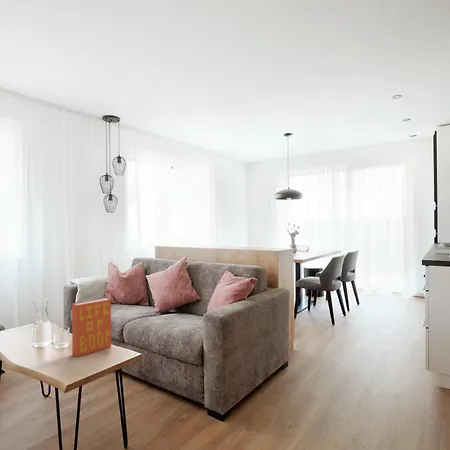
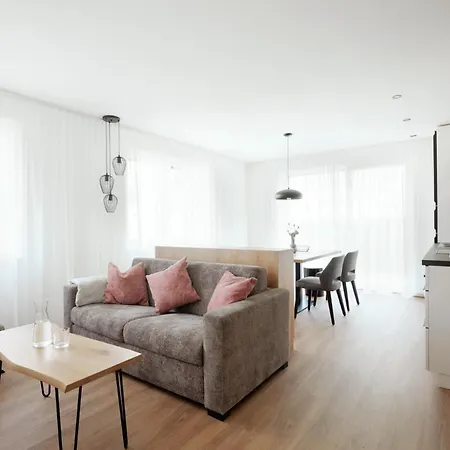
- book (92, 325)
